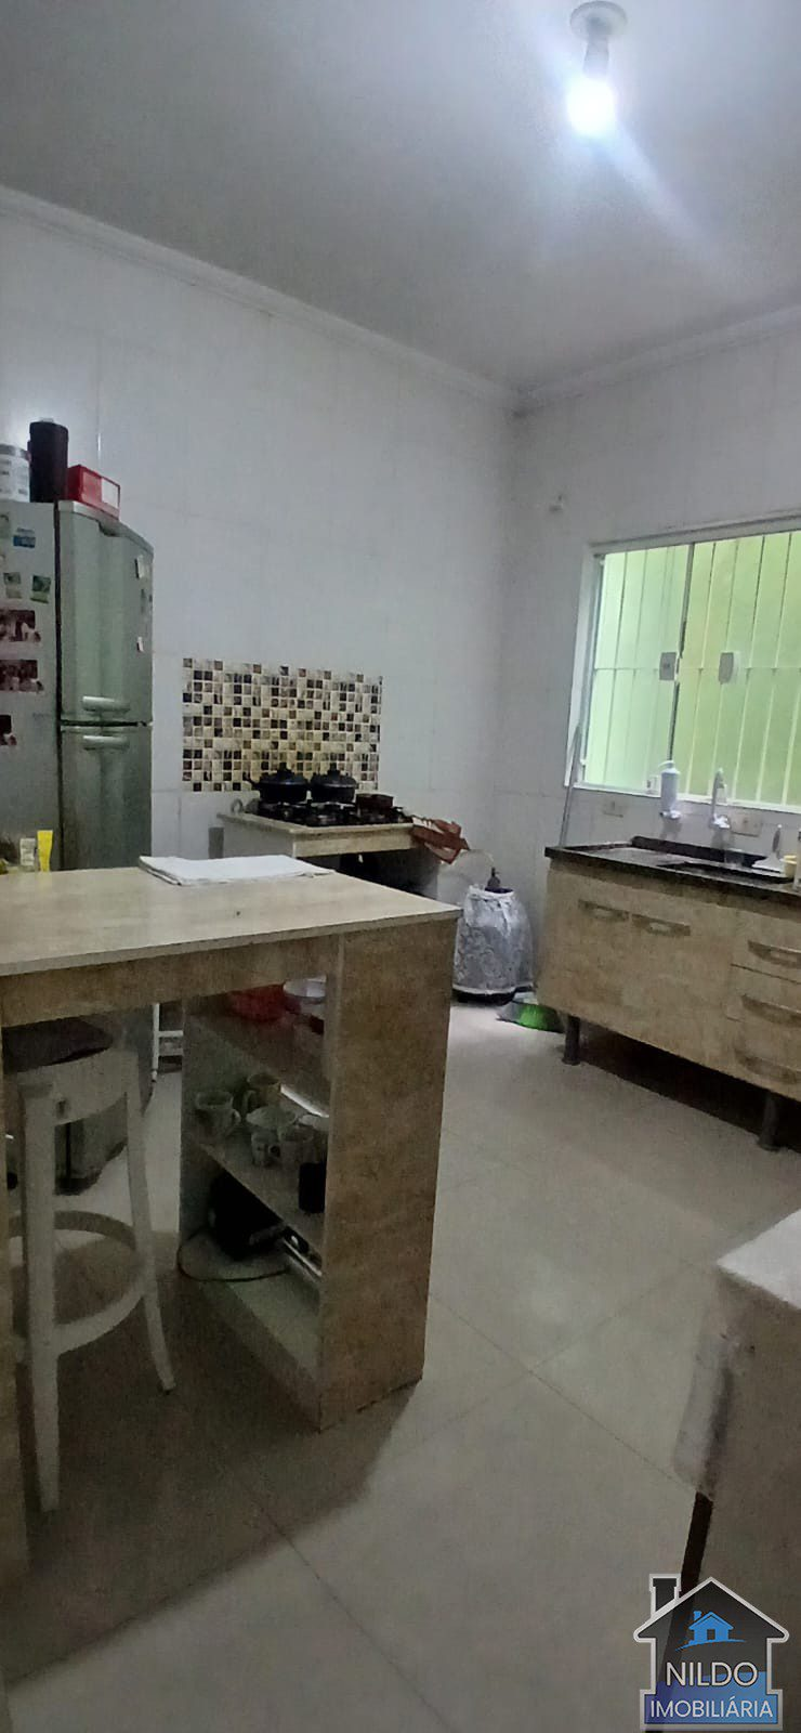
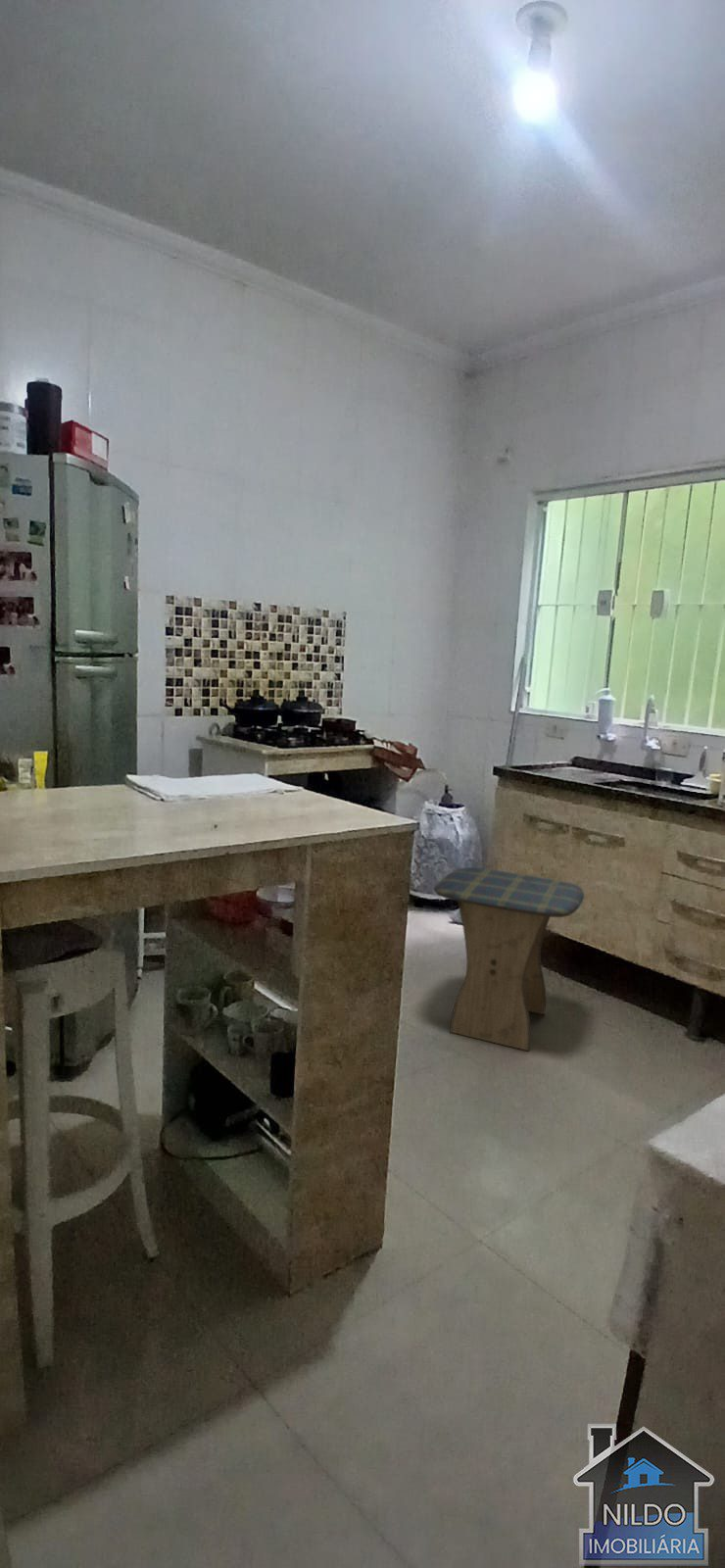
+ stool (504, 955)
